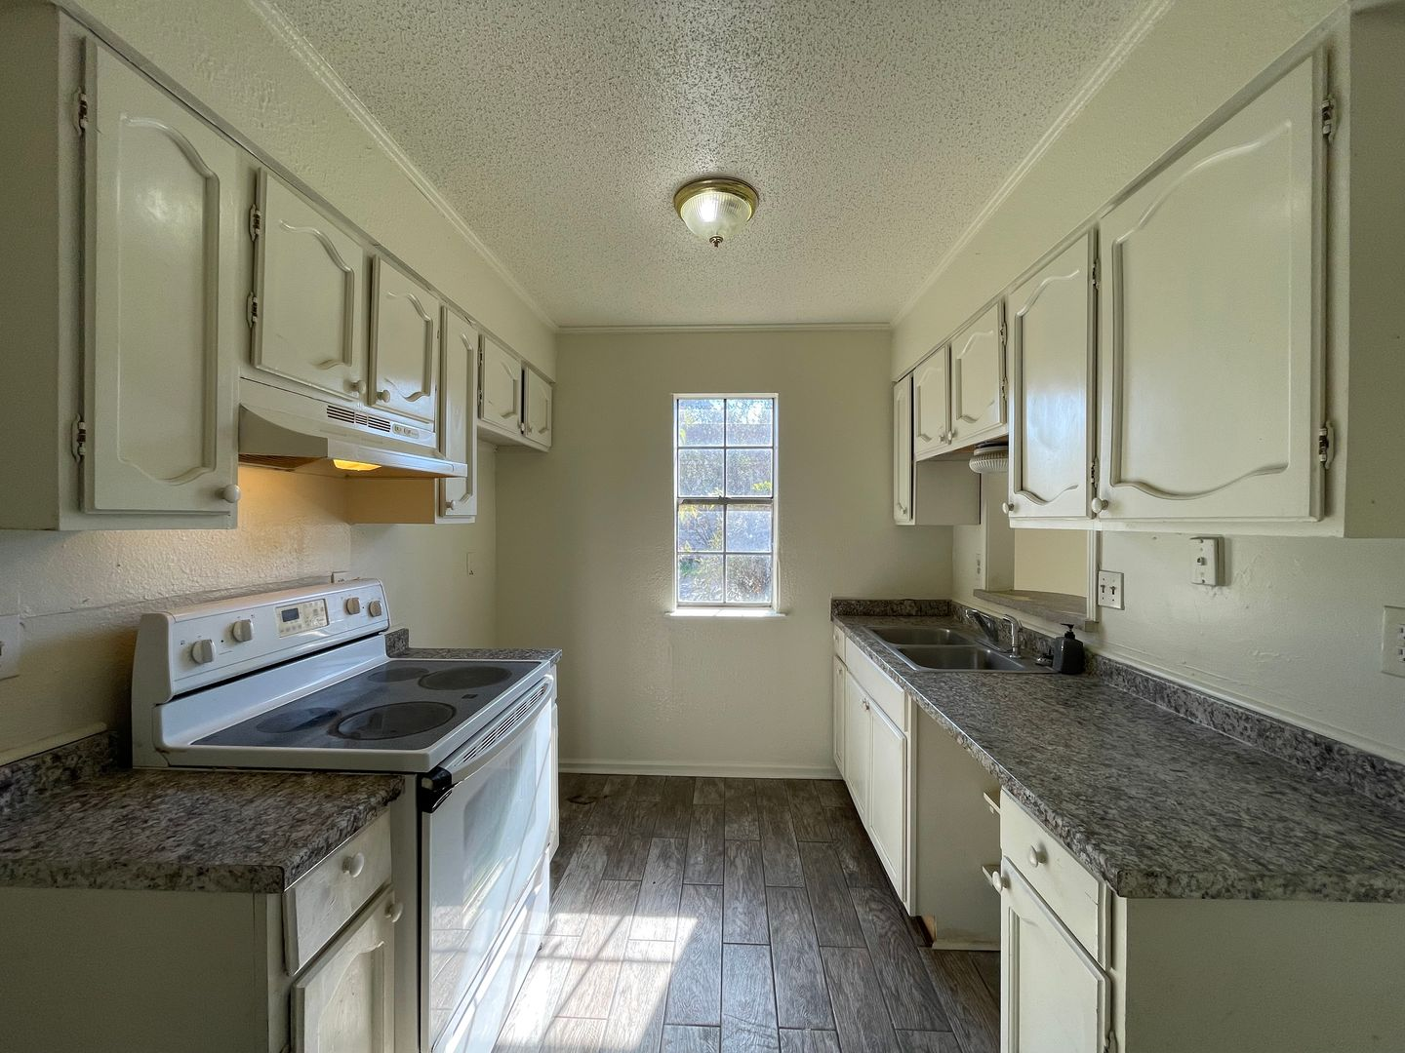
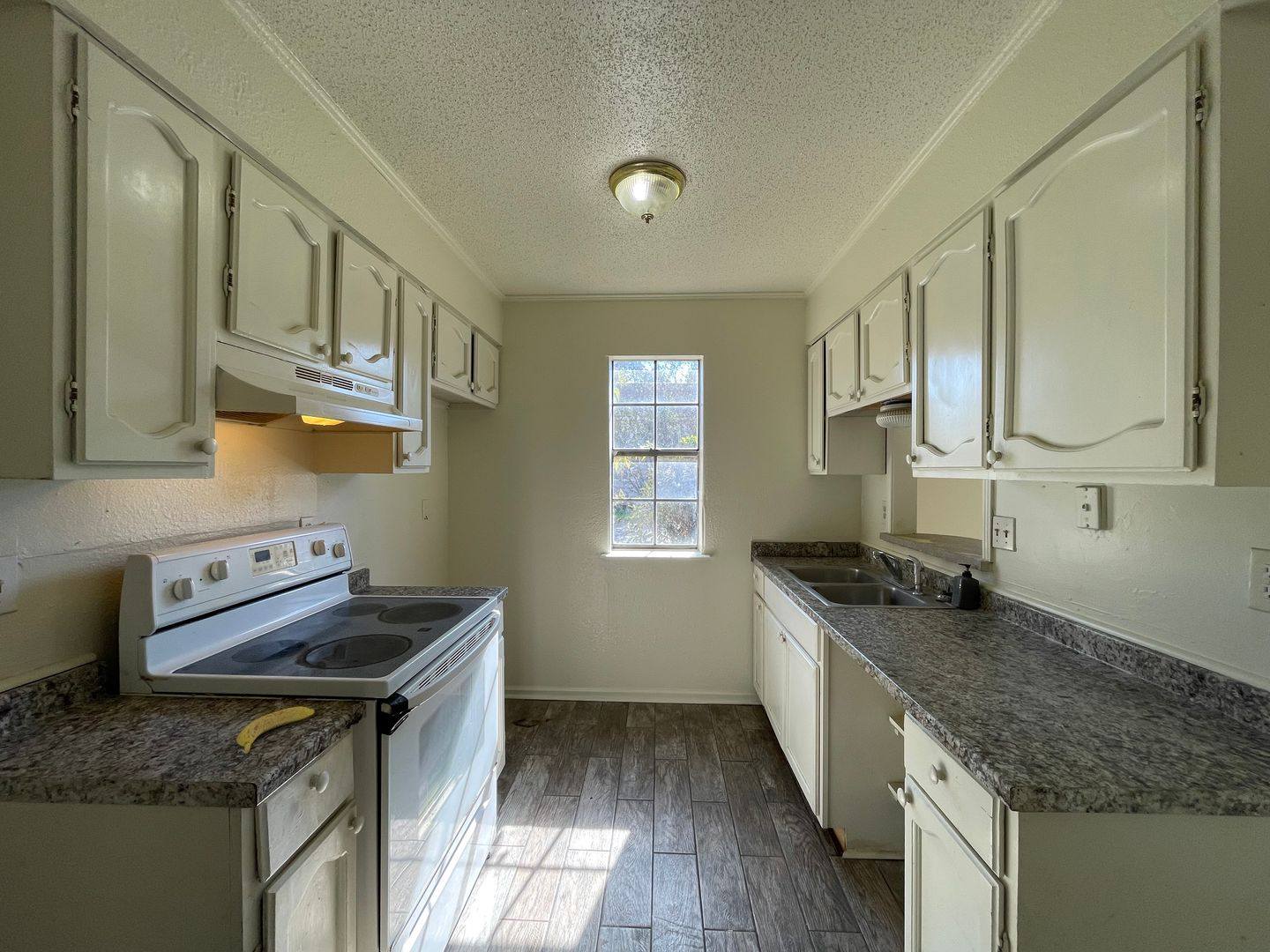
+ banana (274, 726)
